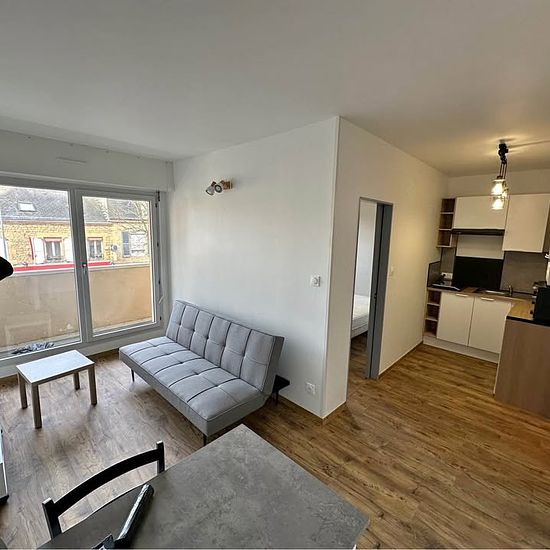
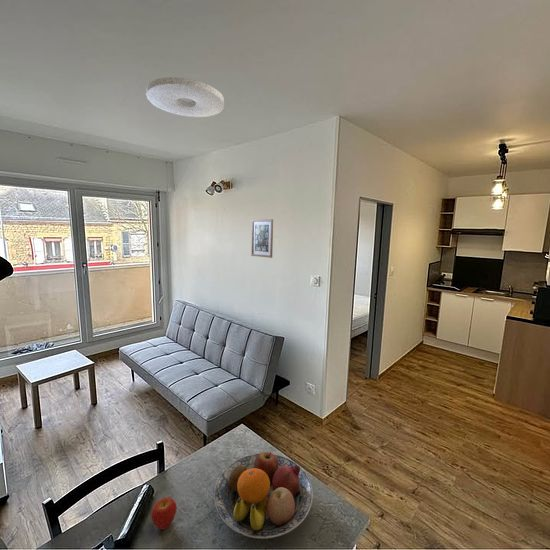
+ ceiling light (186, 101)
+ fruit bowl (263, 485)
+ wall art (261, 238)
+ apple (164, 512)
